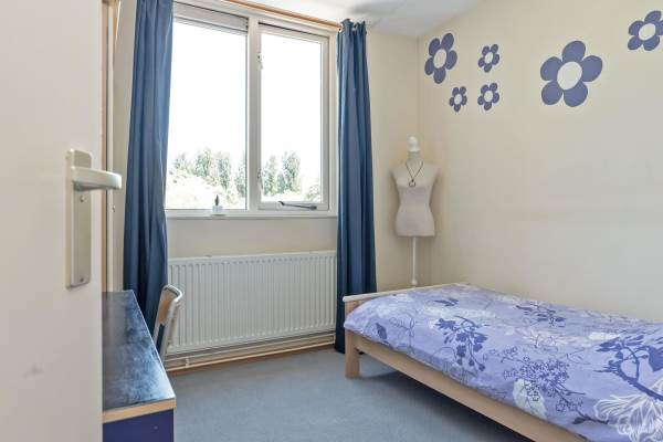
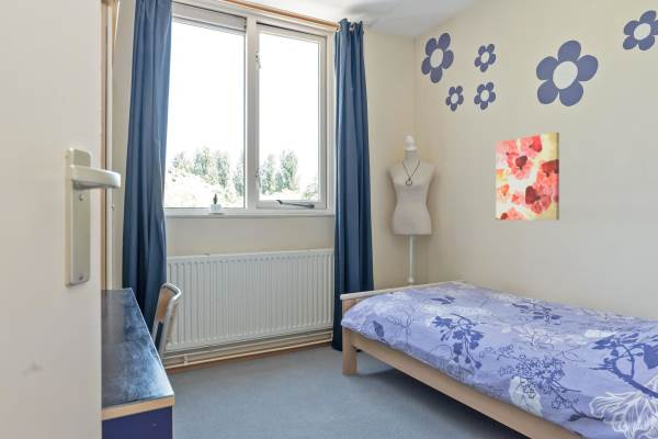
+ wall art (525, 179)
